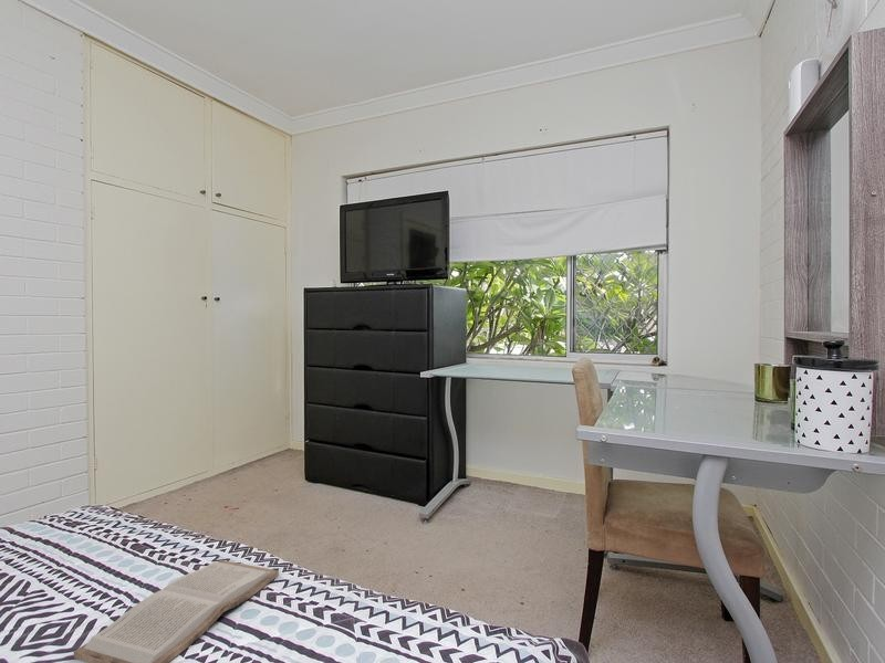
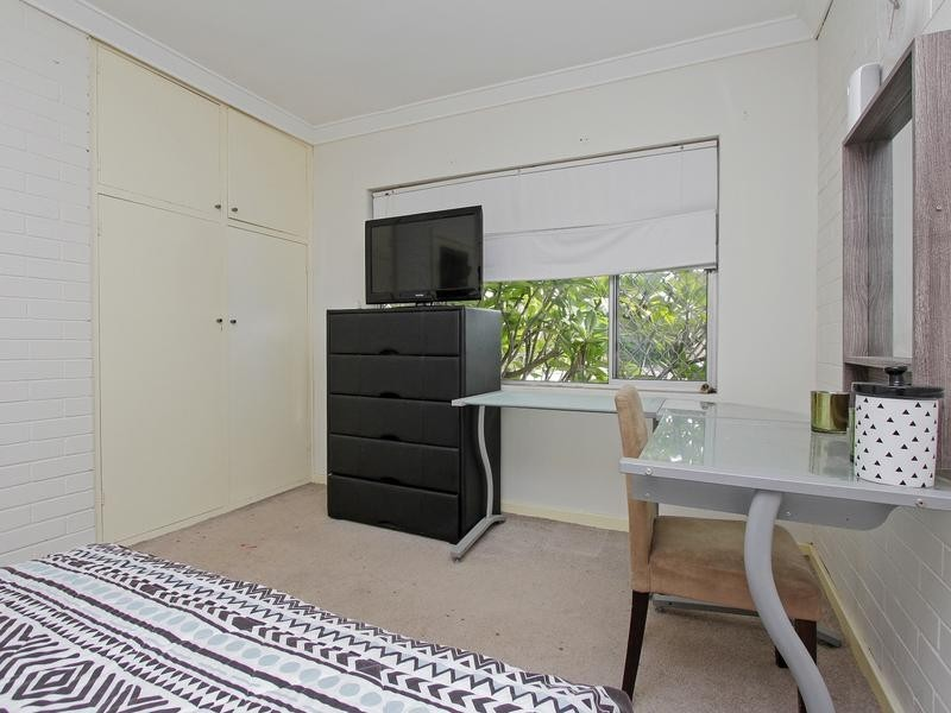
- book (190, 602)
